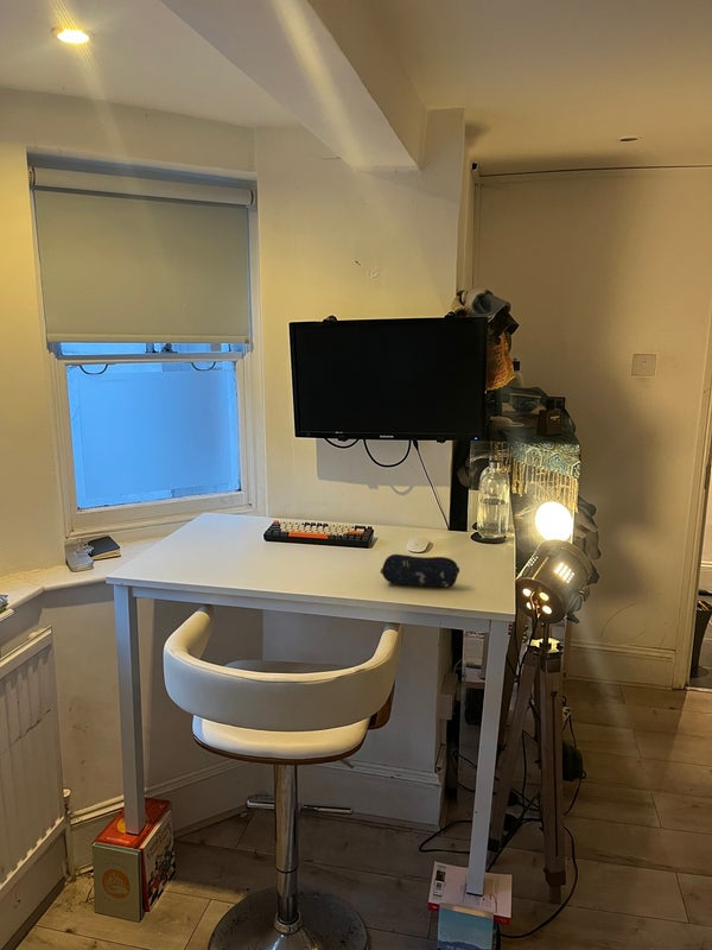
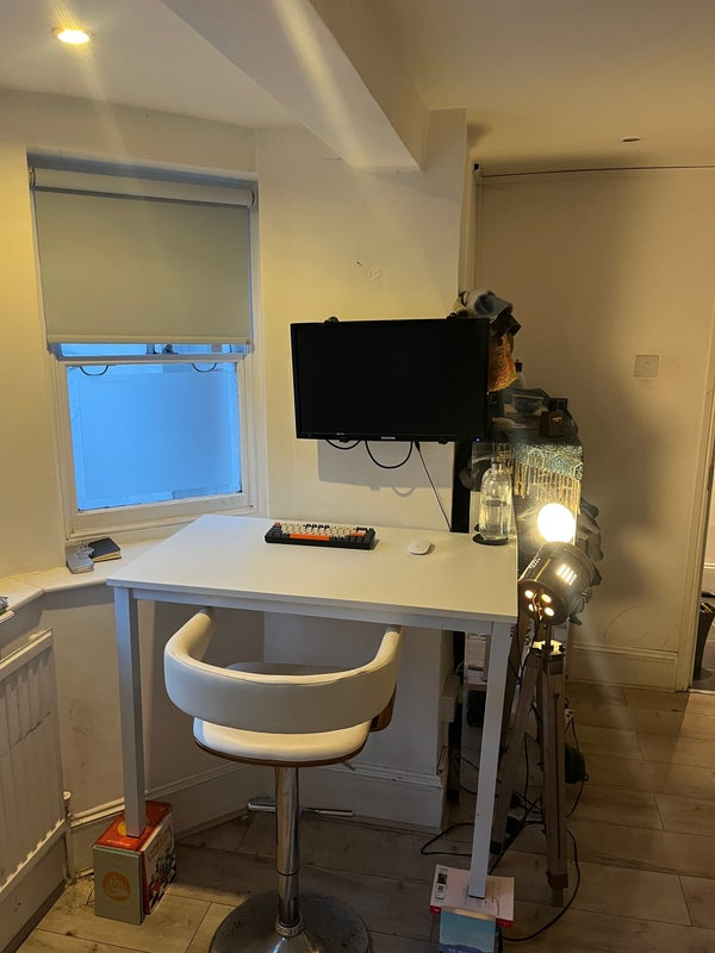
- pencil case (419, 570)
